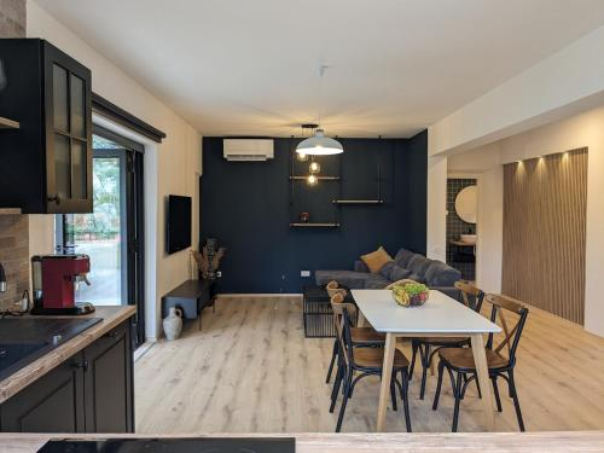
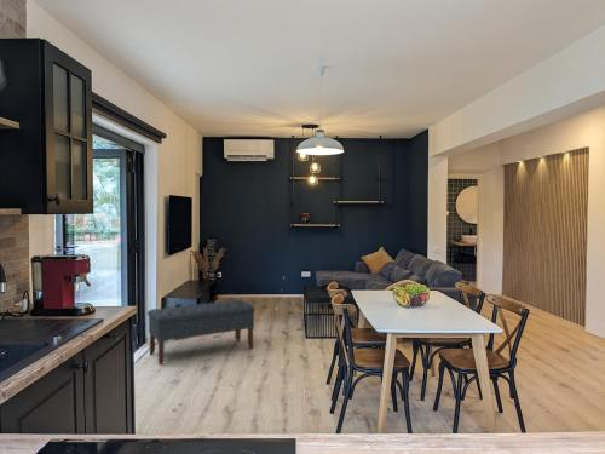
+ bench (202, 328)
